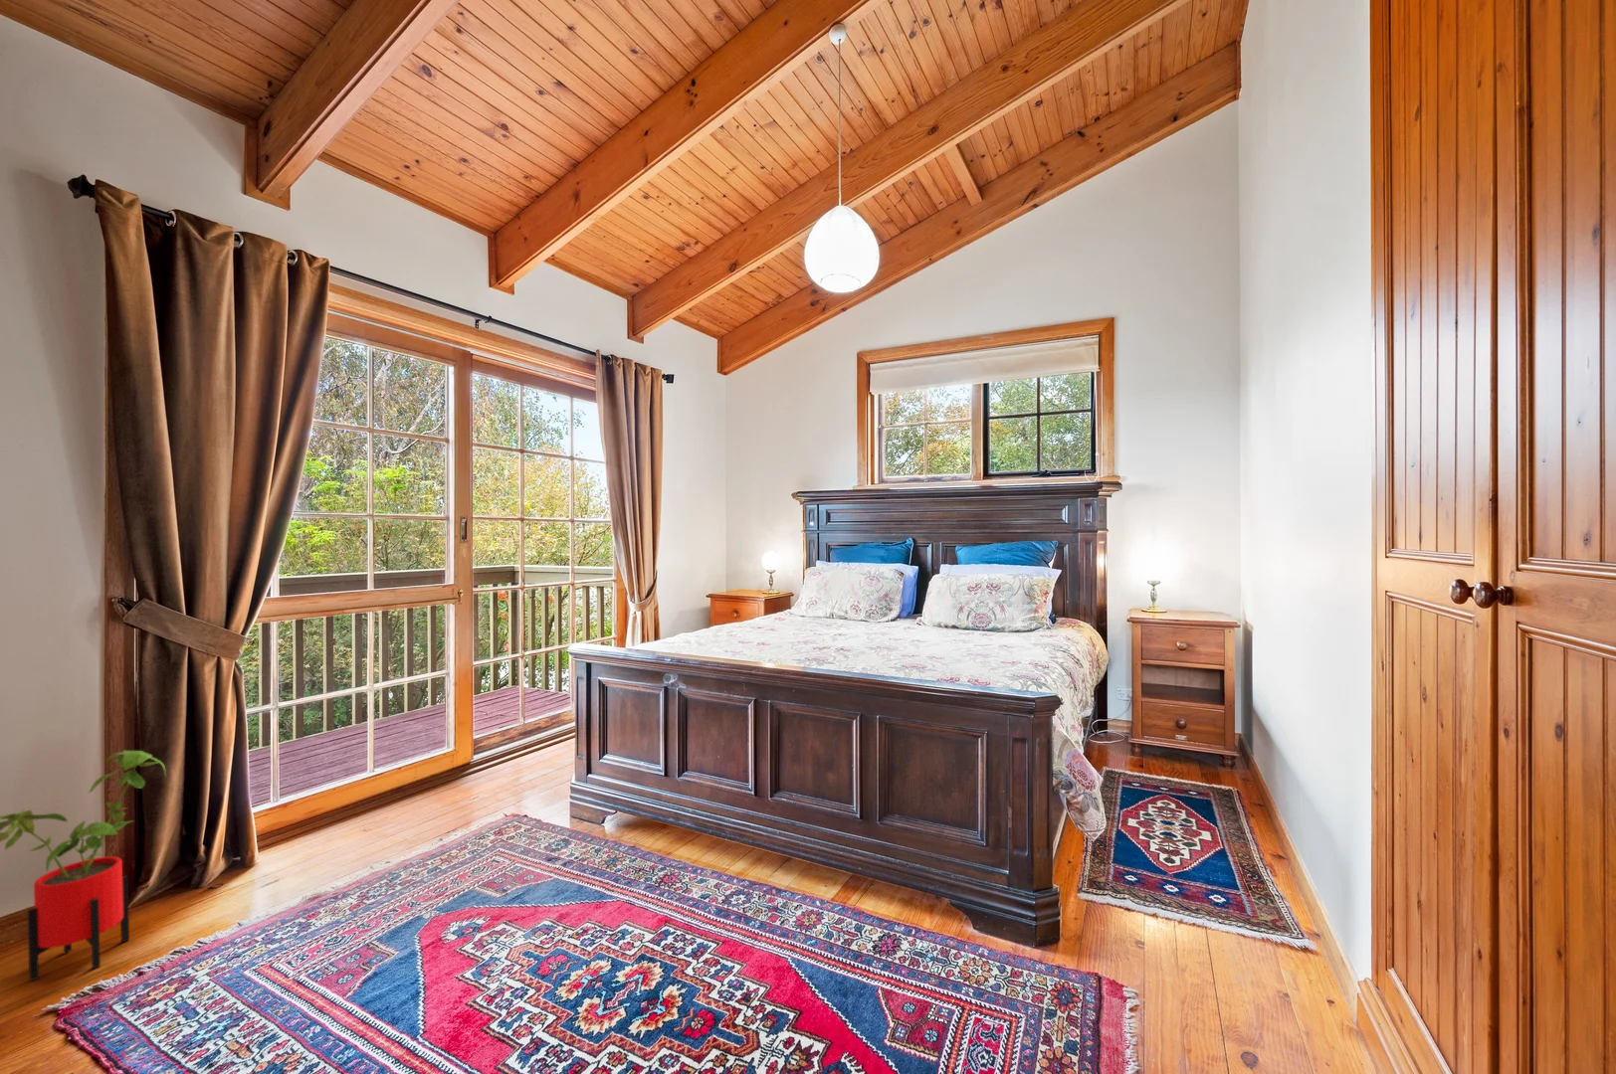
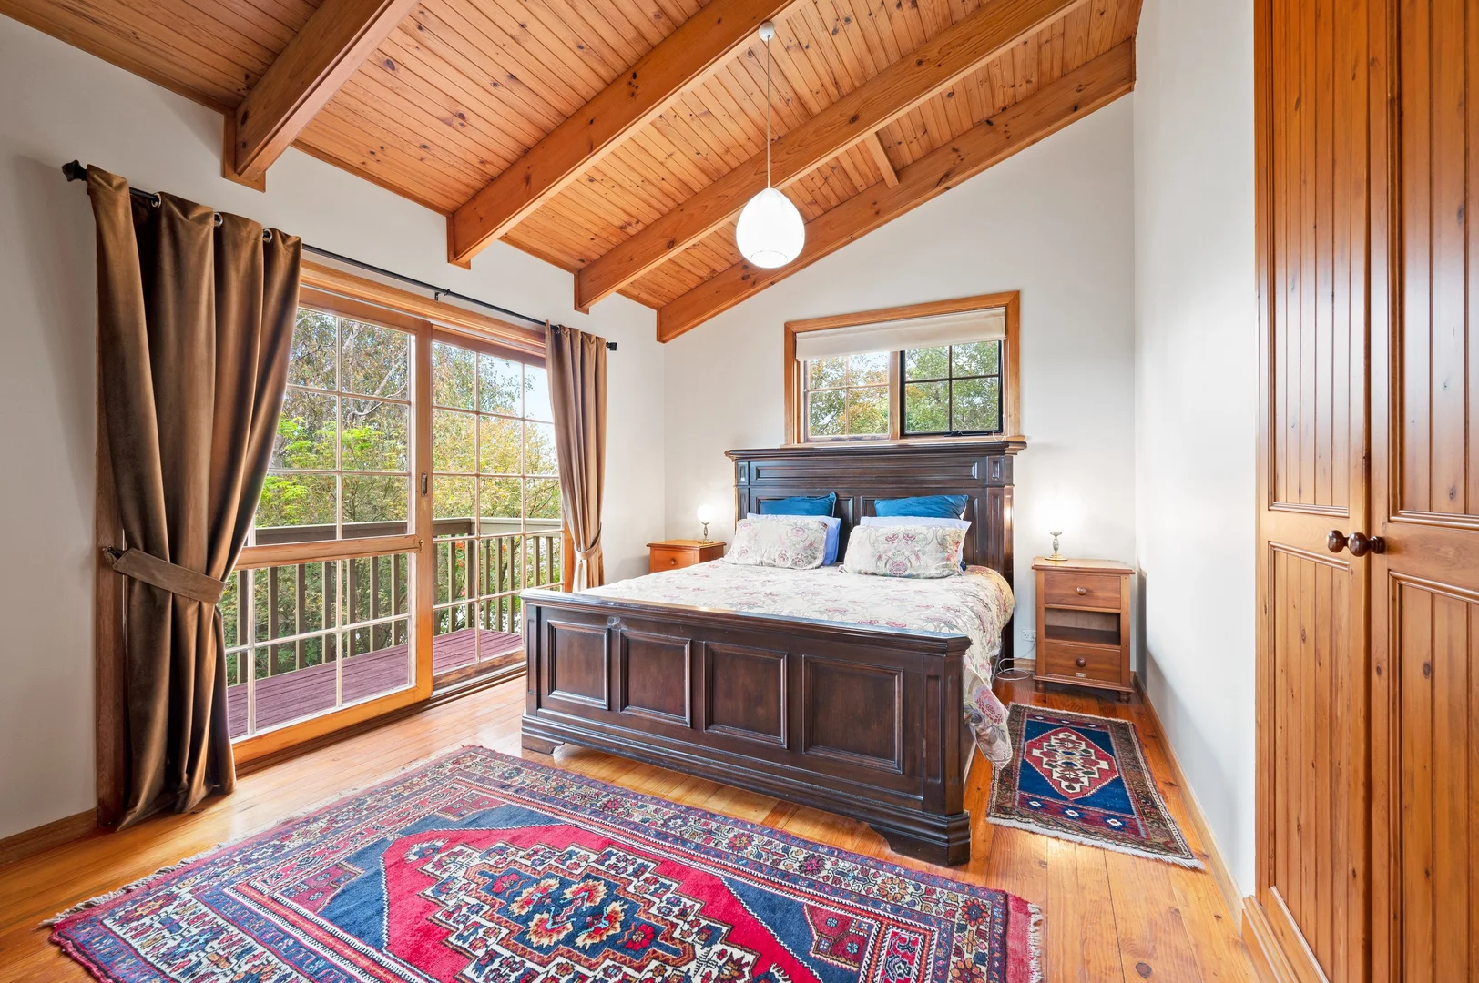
- house plant (91, 856)
